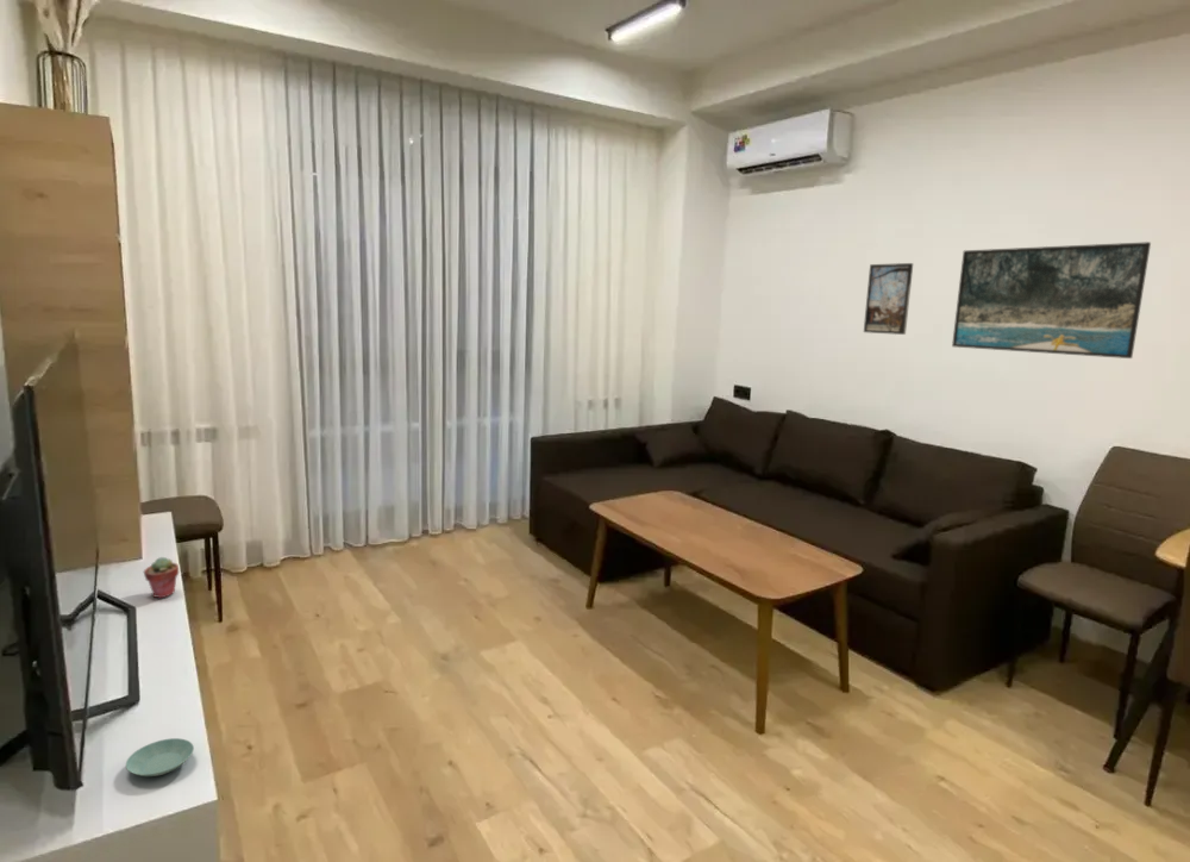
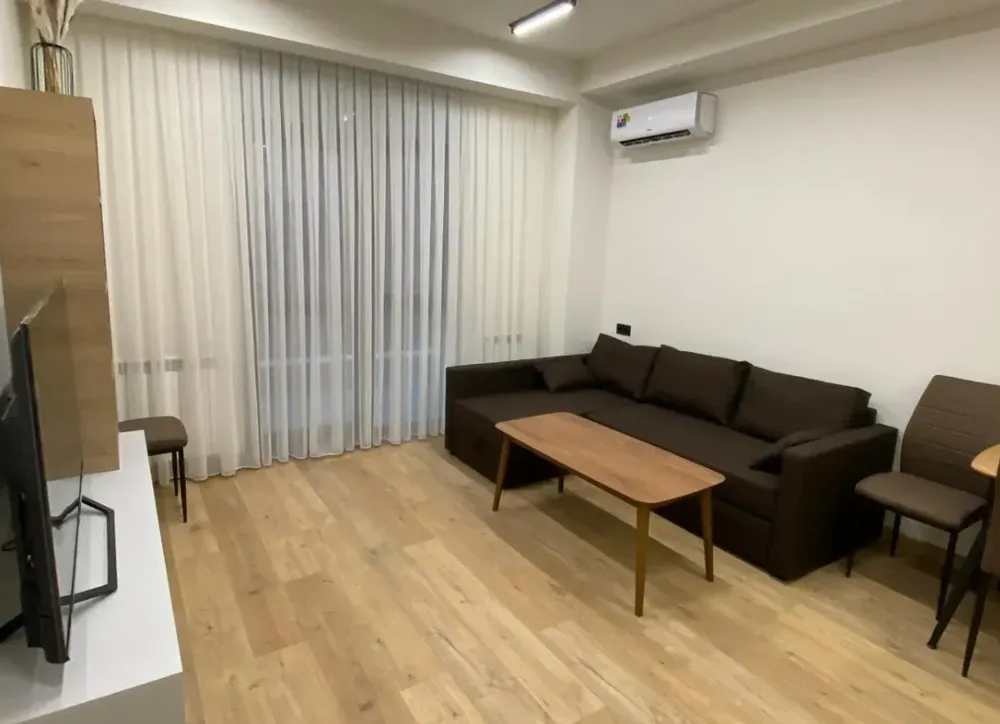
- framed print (1040, 300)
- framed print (887, 299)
- saucer (161, 760)
- potted succulent (162, 575)
